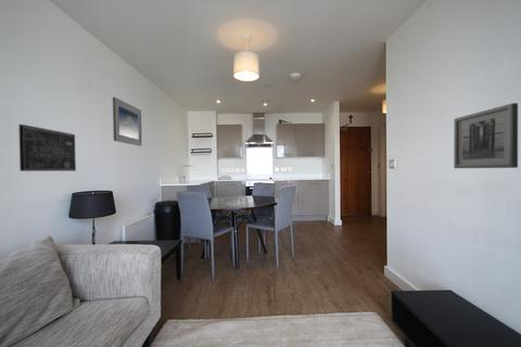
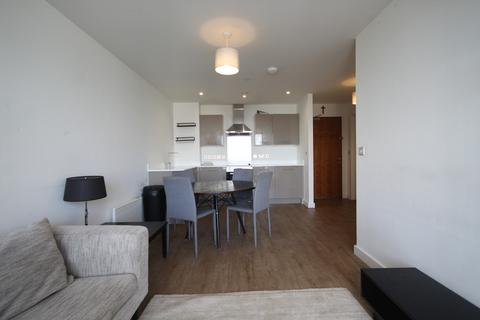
- wall art (481, 140)
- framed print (128, 124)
- wall art (50, 150)
